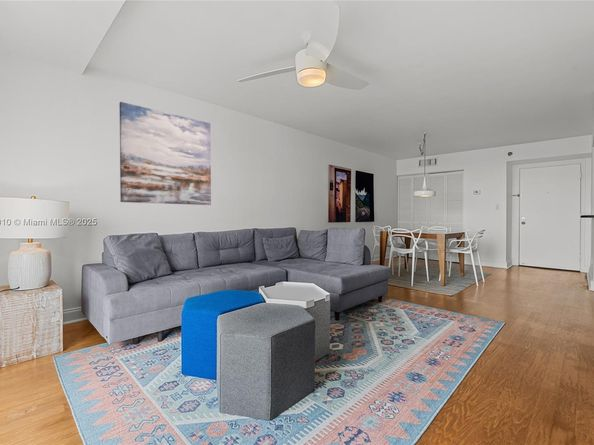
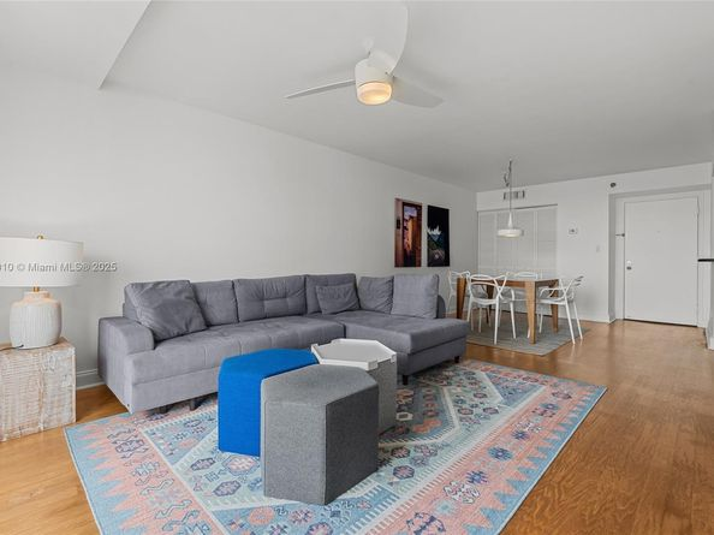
- wall art (169, 158)
